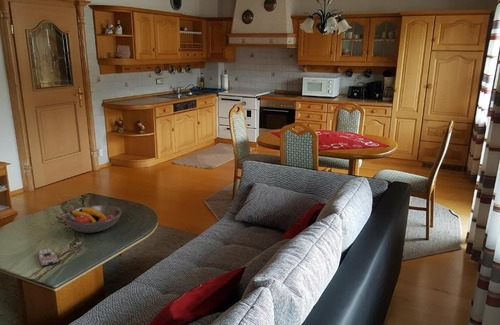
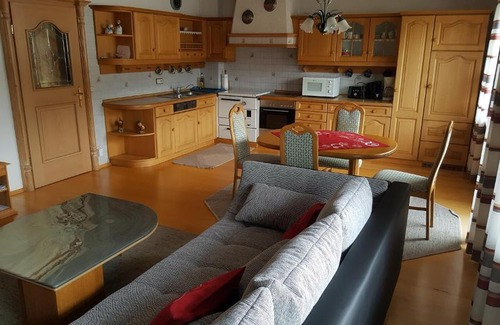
- remote control (47, 256)
- fruit bowl (93, 218)
